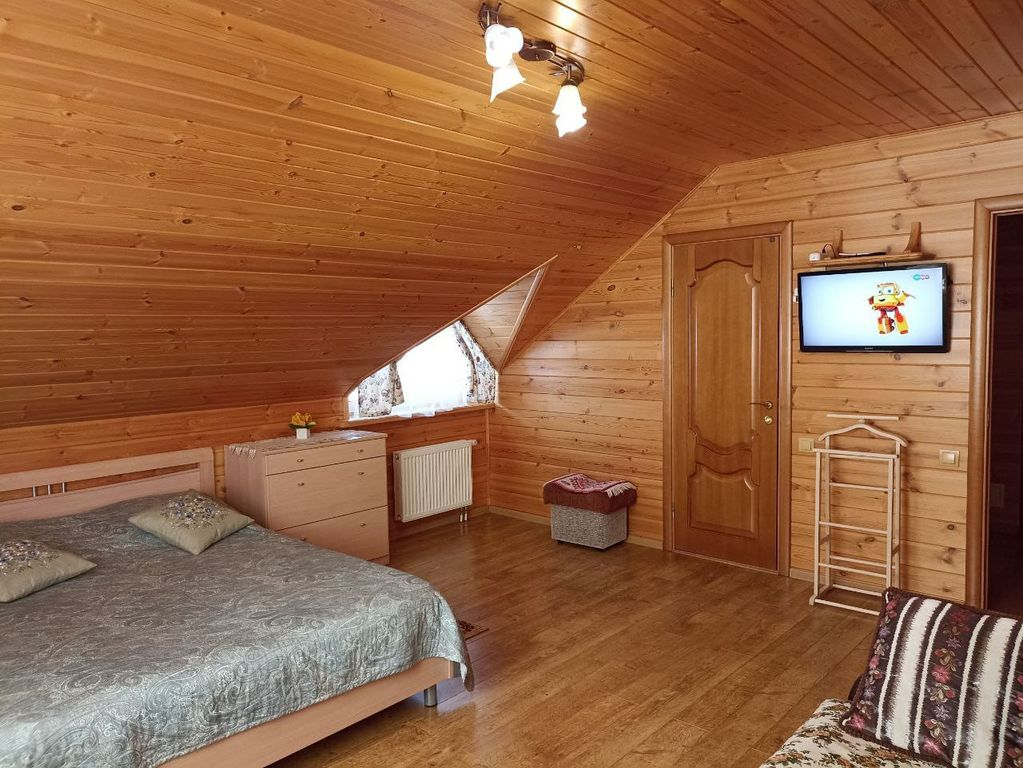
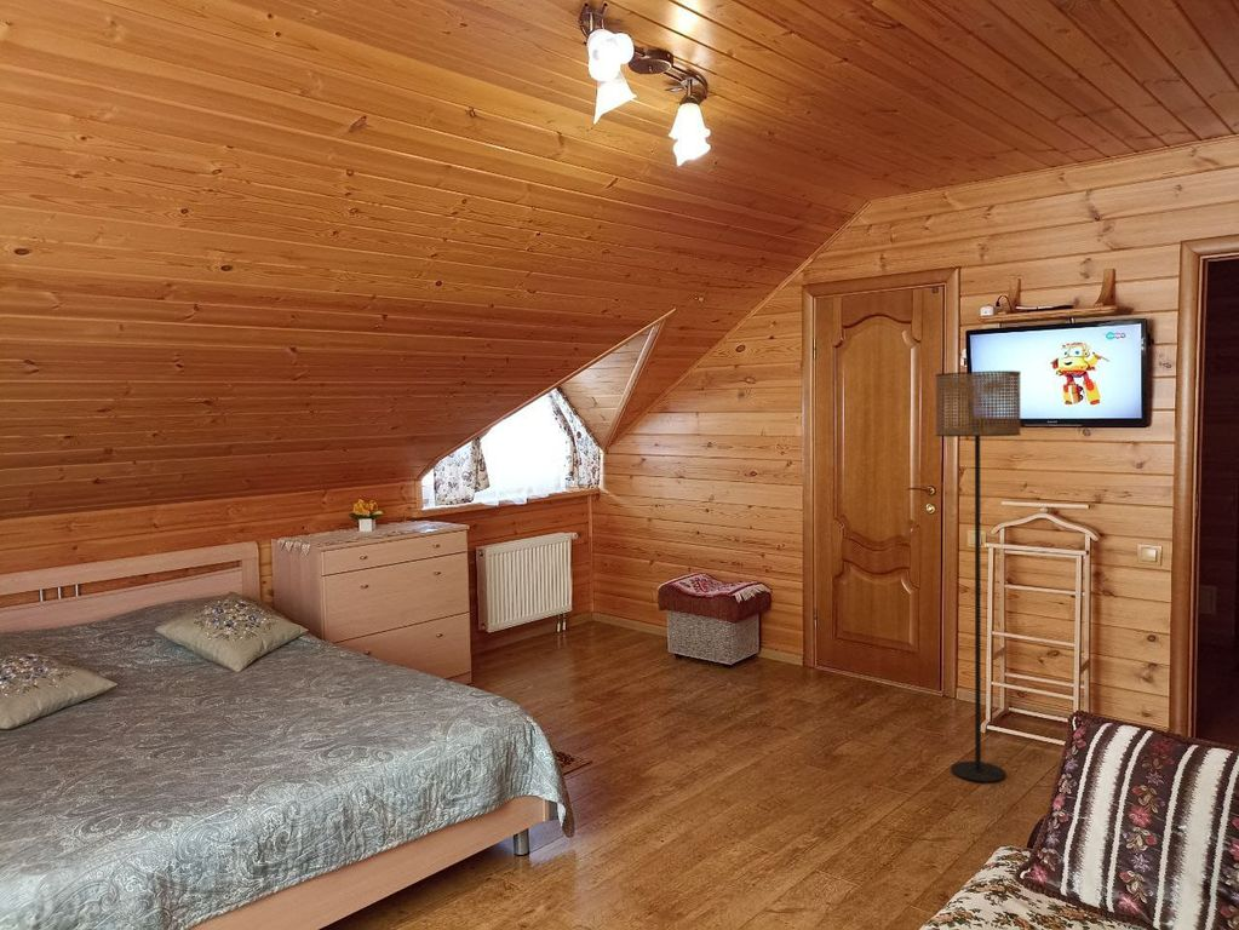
+ floor lamp (977, 574)
